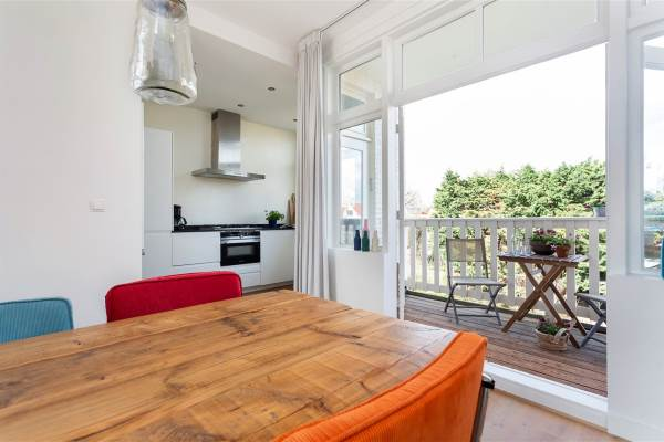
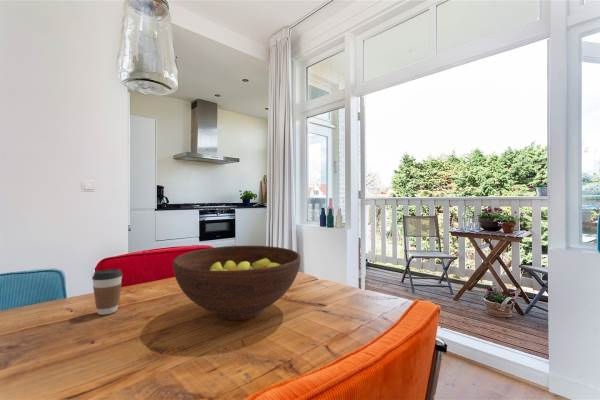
+ coffee cup (107, 291)
+ fruit bowl (239, 283)
